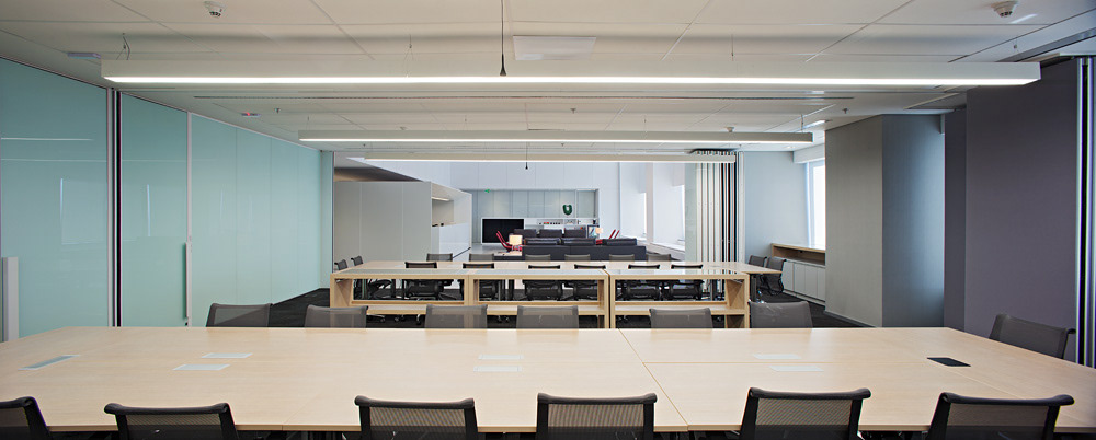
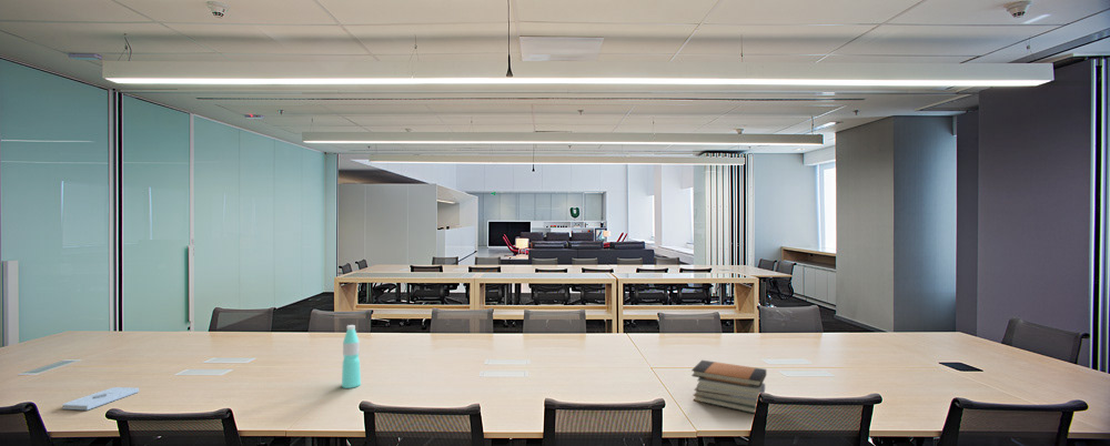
+ book stack (729, 385)
+ water bottle (351, 355)
+ notepad (101, 397)
